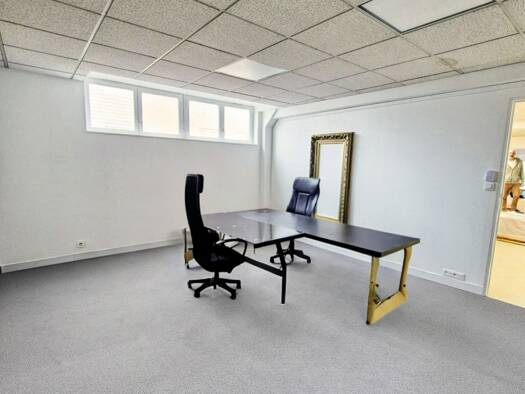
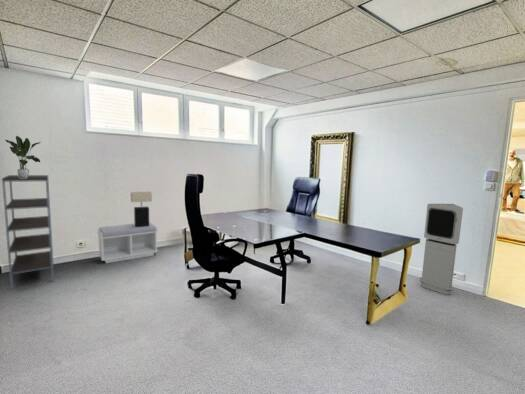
+ table lamp (141, 209)
+ shelving unit (31, 227)
+ air purifier (443, 246)
+ bench (128, 241)
+ potted plant (24, 156)
